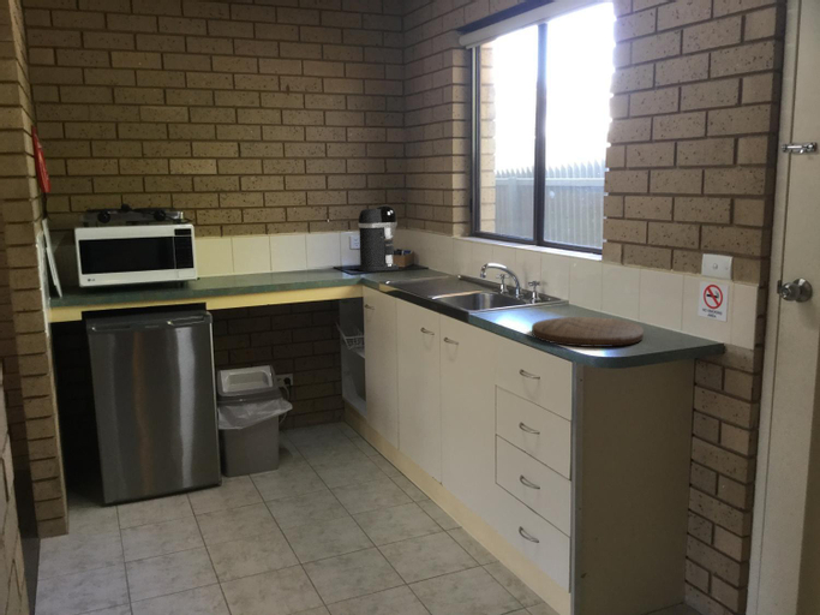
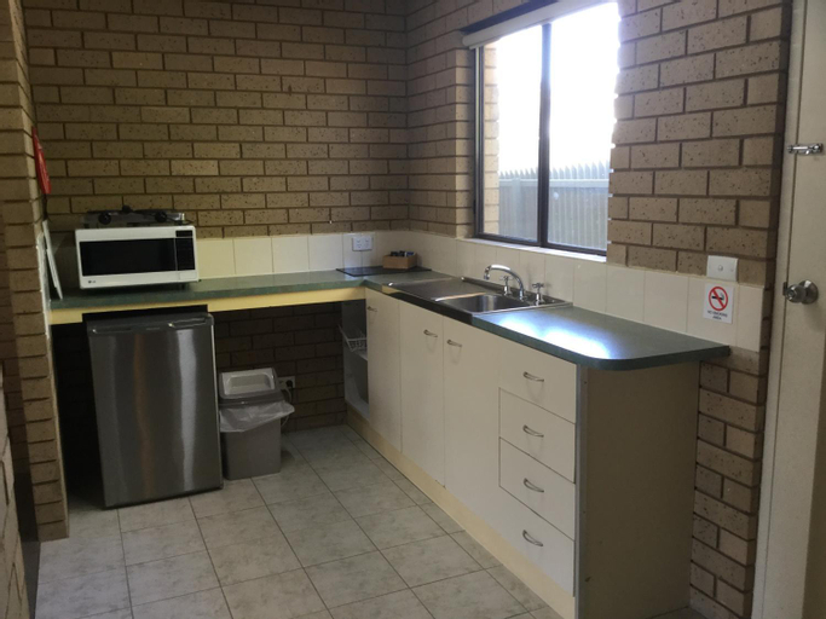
- cutting board (586, 330)
- coffee maker (377, 237)
